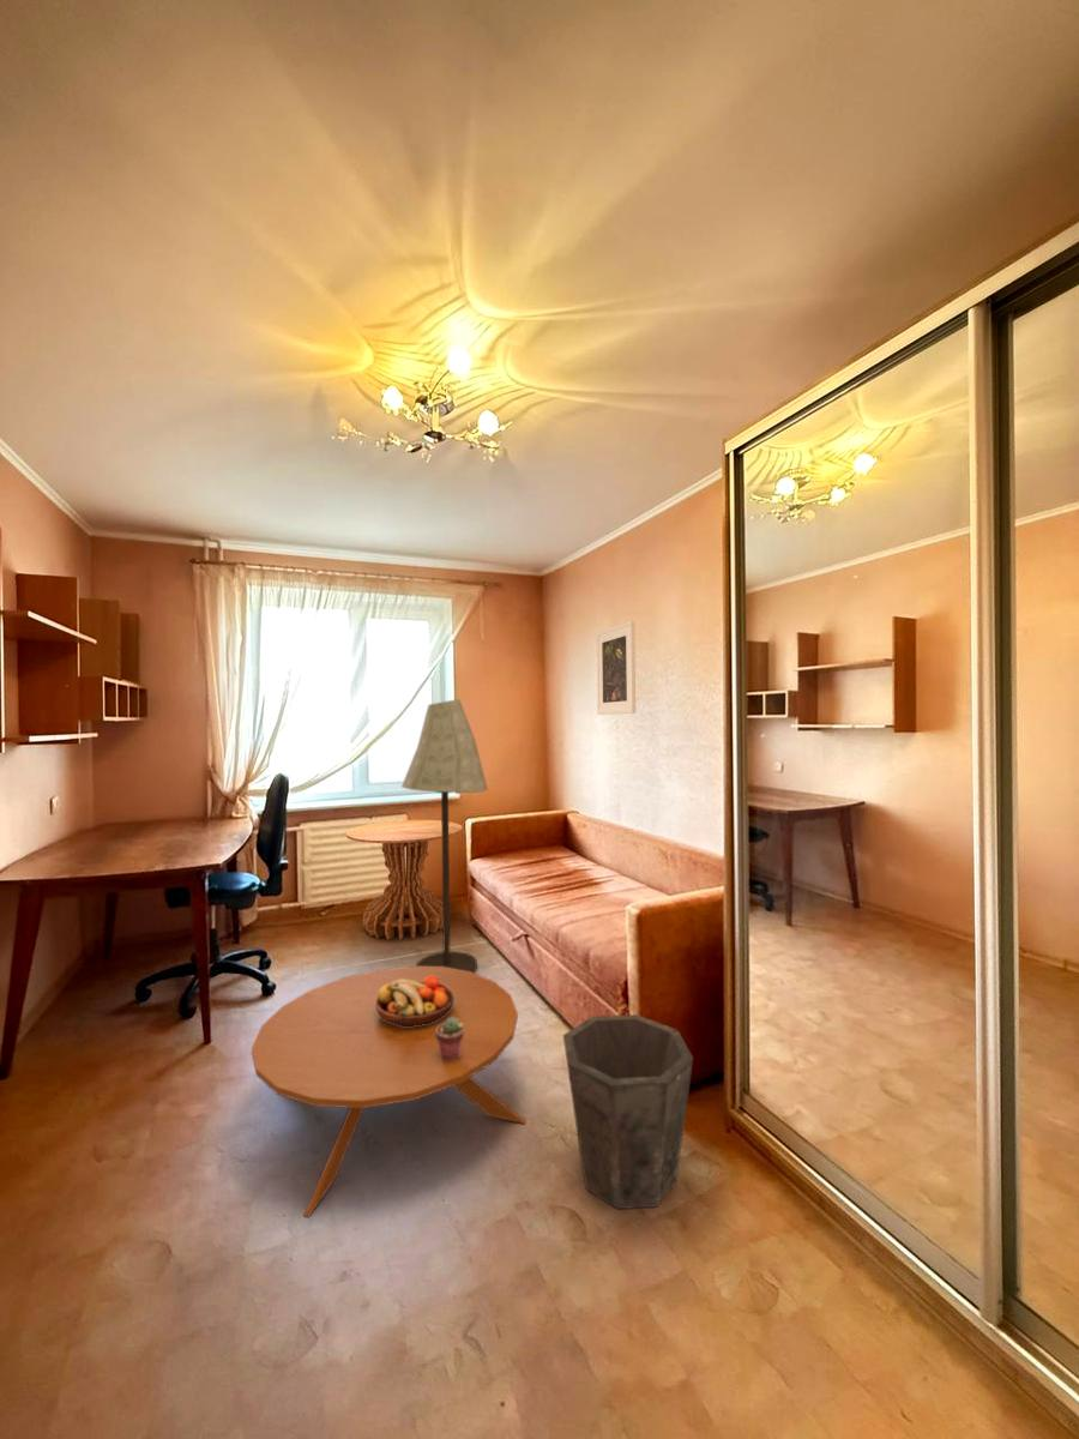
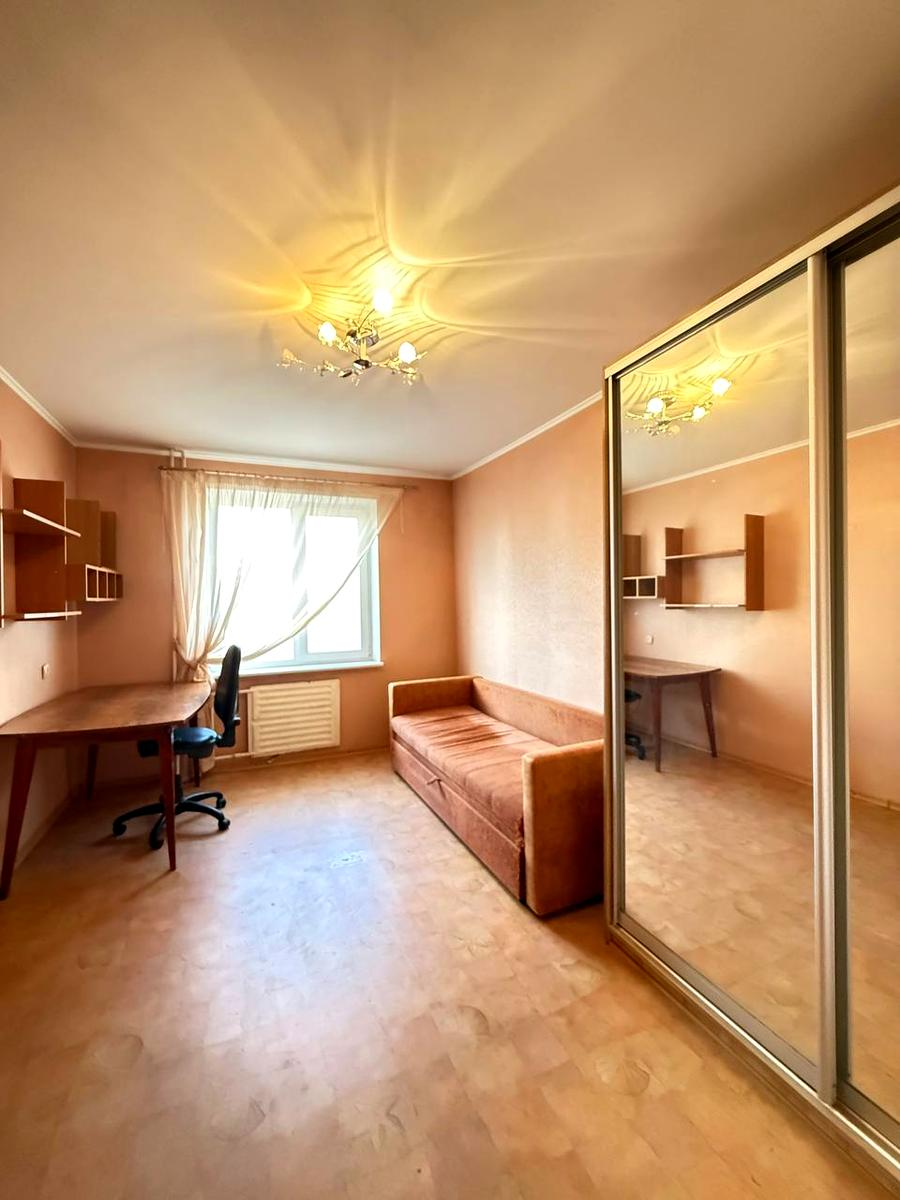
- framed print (614, 670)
- coffee table (392, 1060)
- waste bin (626, 1108)
- floor lamp (445, 832)
- potted succulent (450, 1036)
- fruit bowl (415, 994)
- pedestal table (405, 877)
